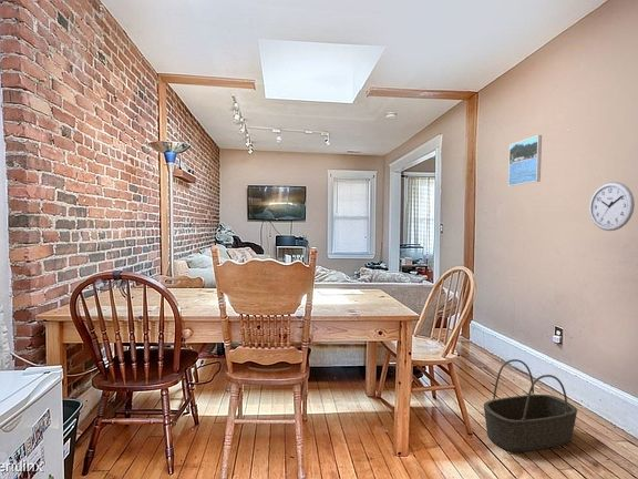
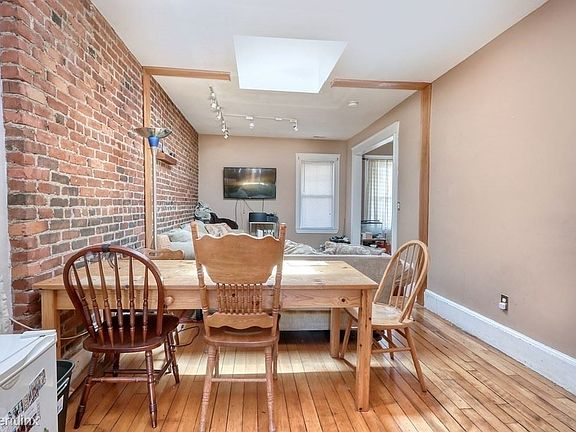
- wall clock (609, 206)
- basket (529, 401)
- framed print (524, 162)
